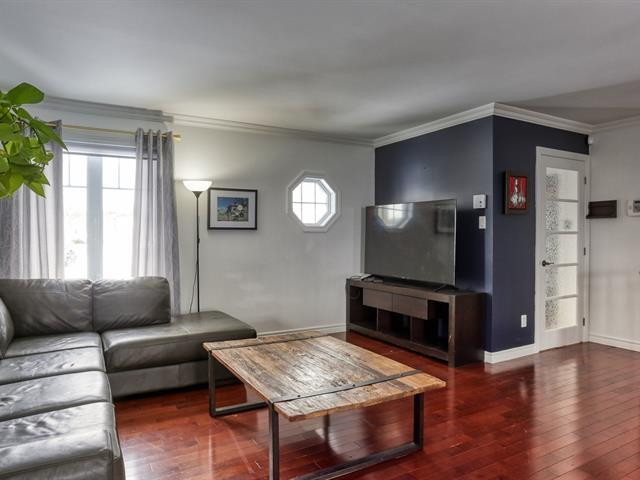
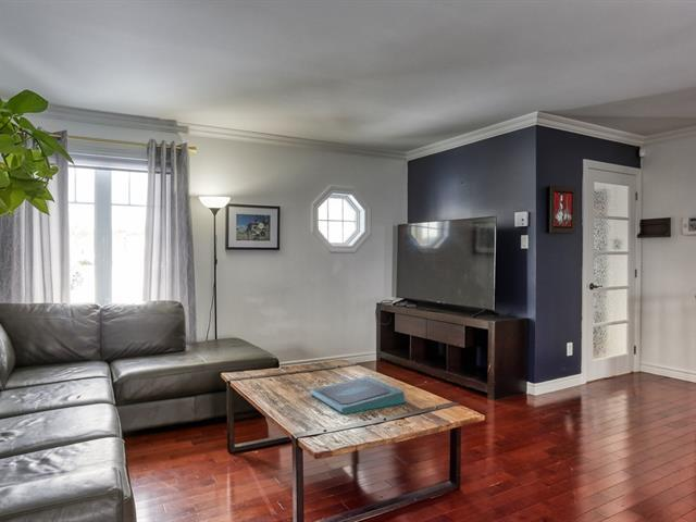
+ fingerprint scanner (356, 393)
